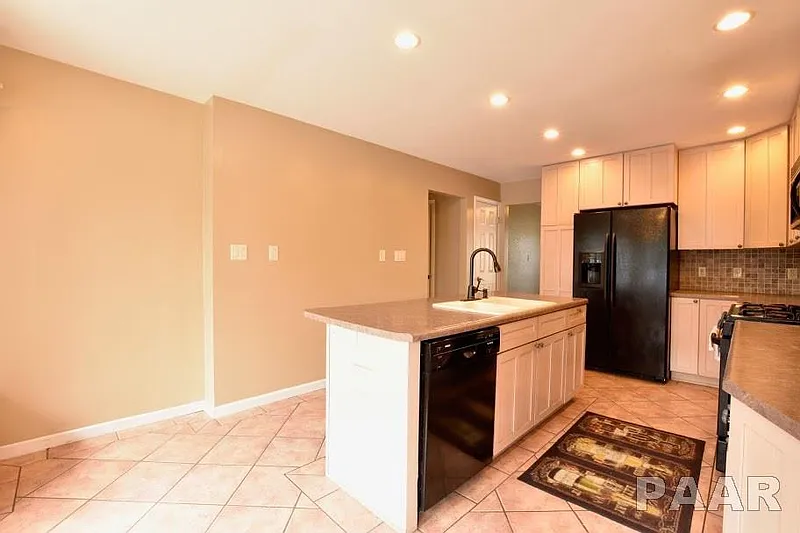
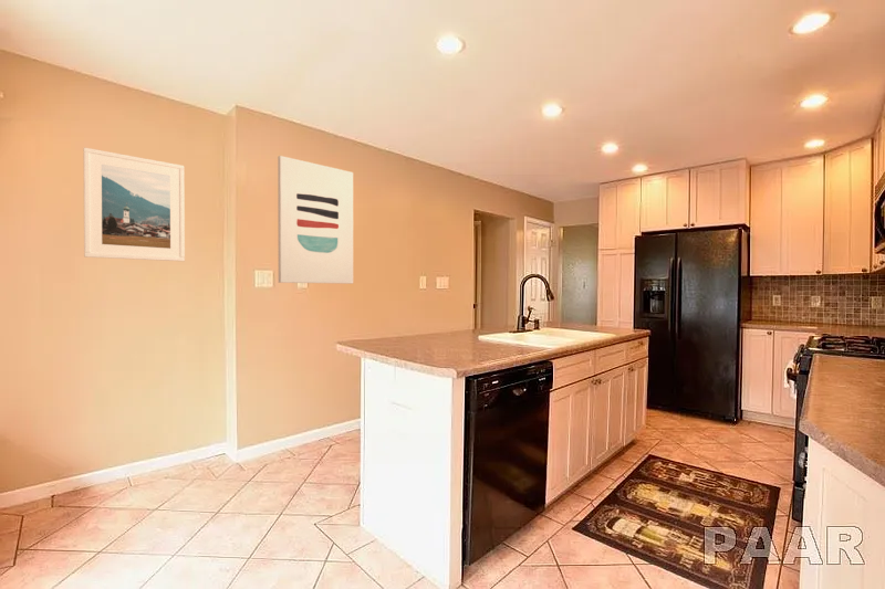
+ wall art (317, 223)
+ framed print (137, 208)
